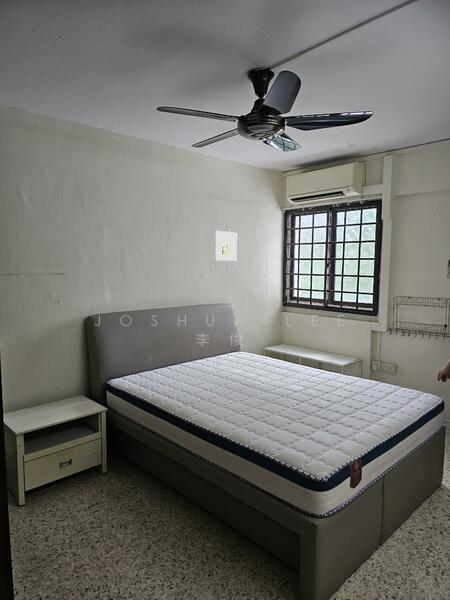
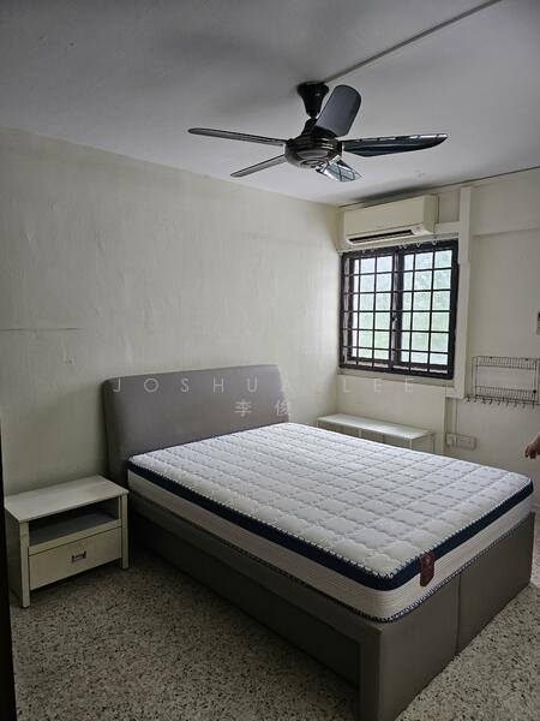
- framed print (226, 246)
